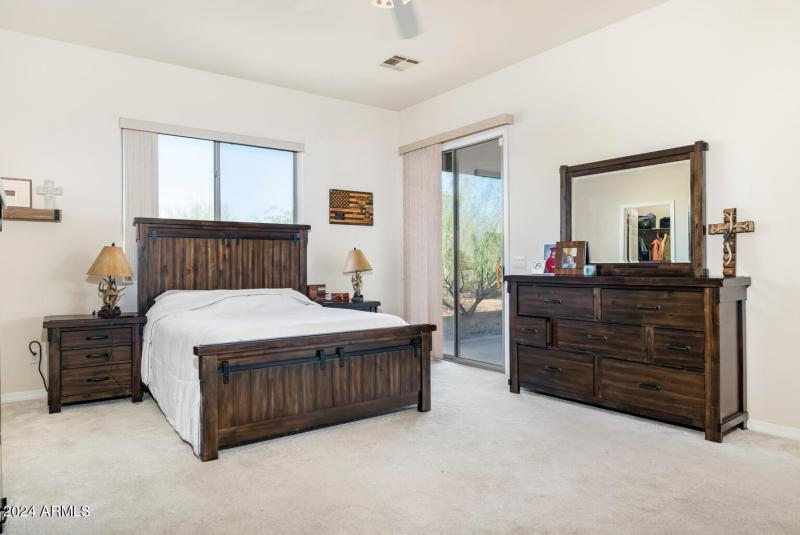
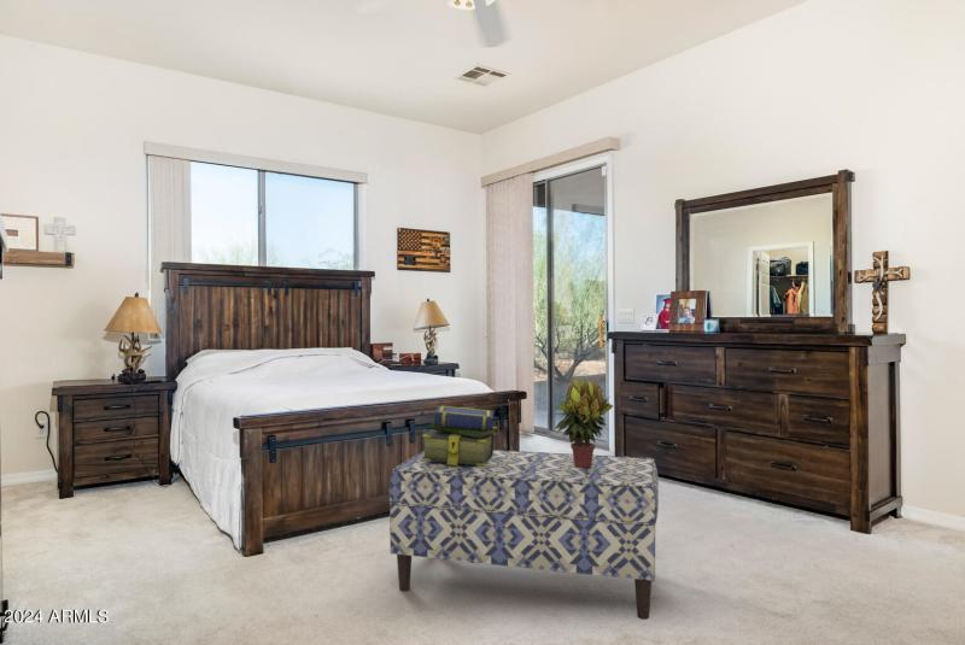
+ stack of books (462, 433)
+ bench (527, 522)
+ potted plant (581, 421)
